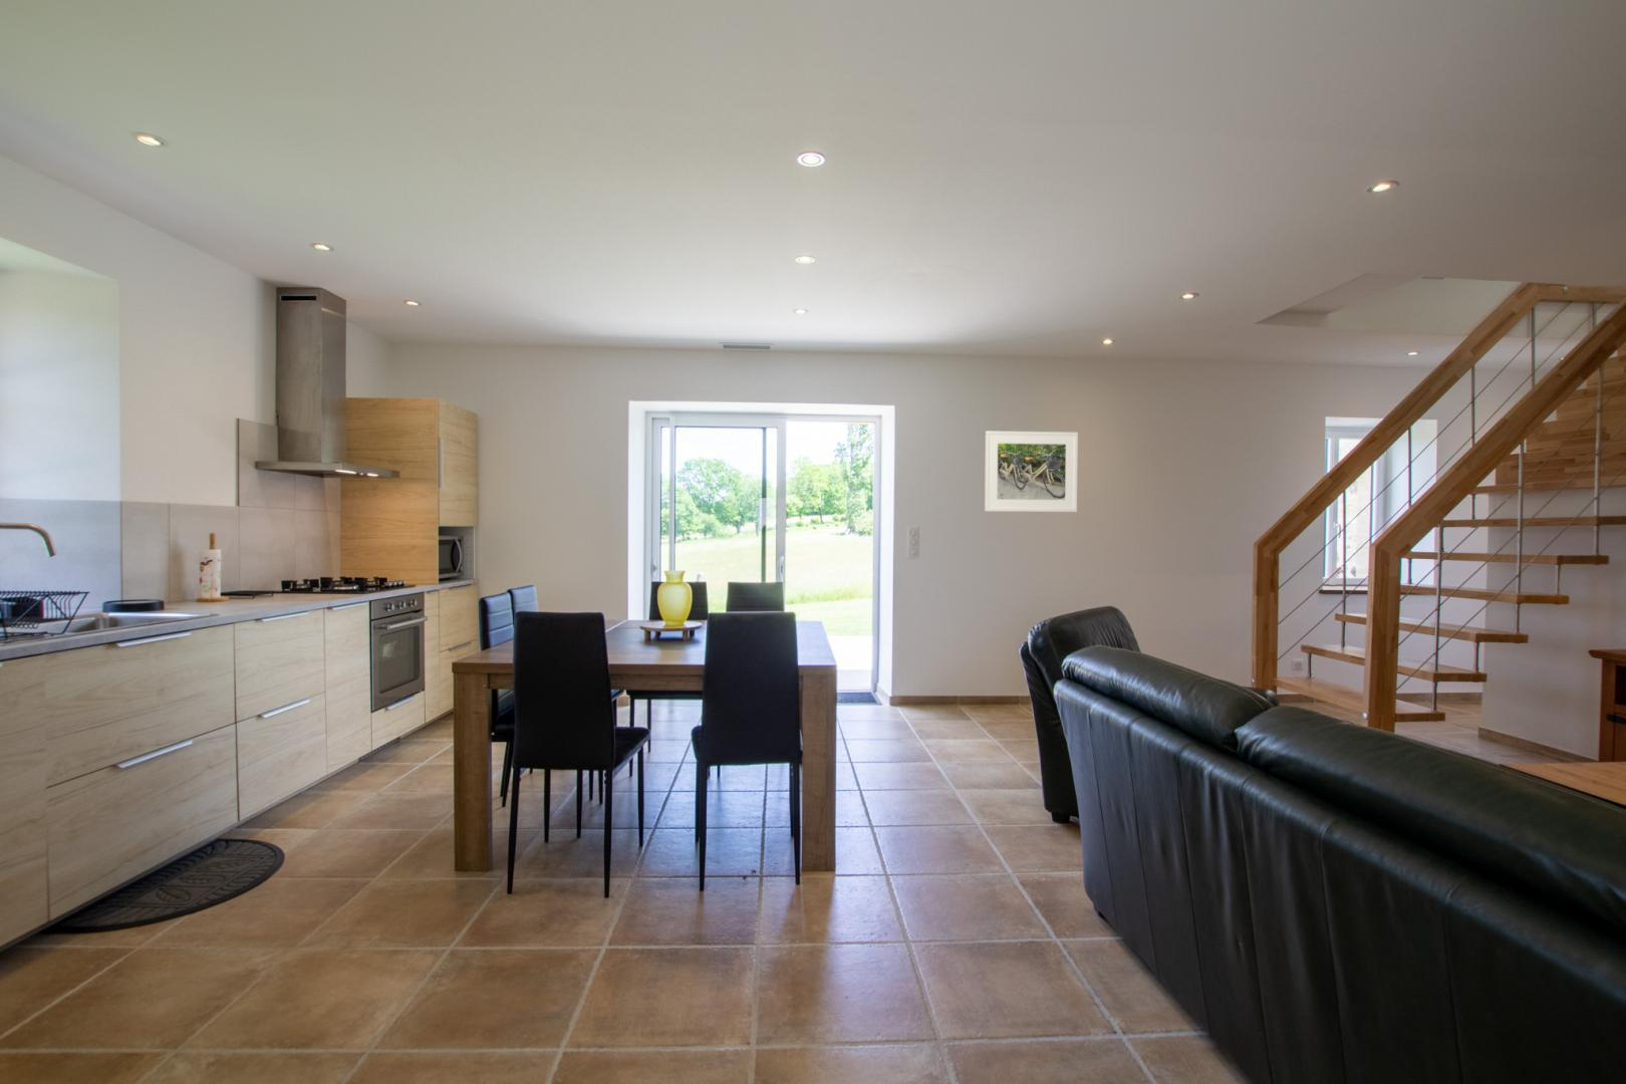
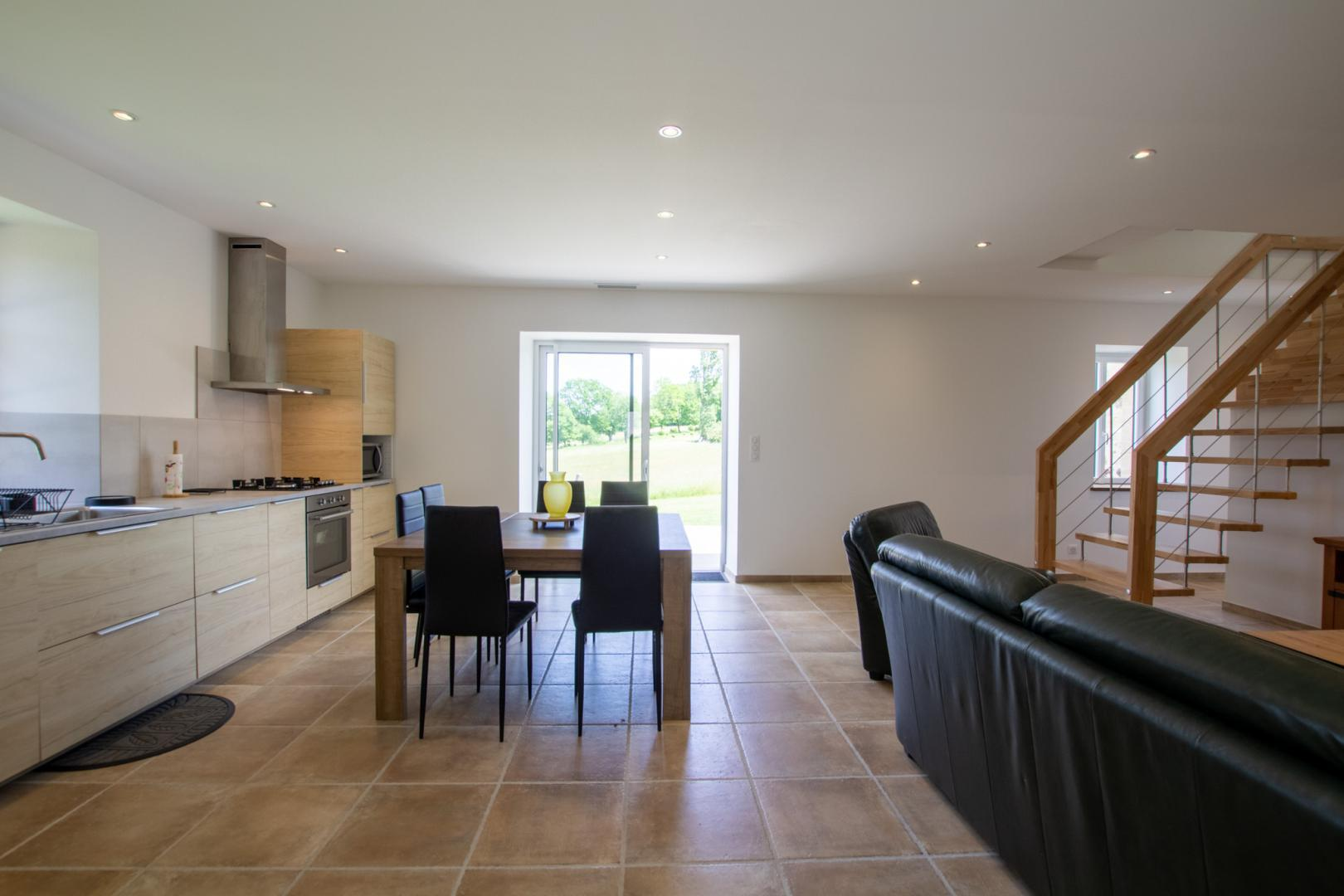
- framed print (1031, 472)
